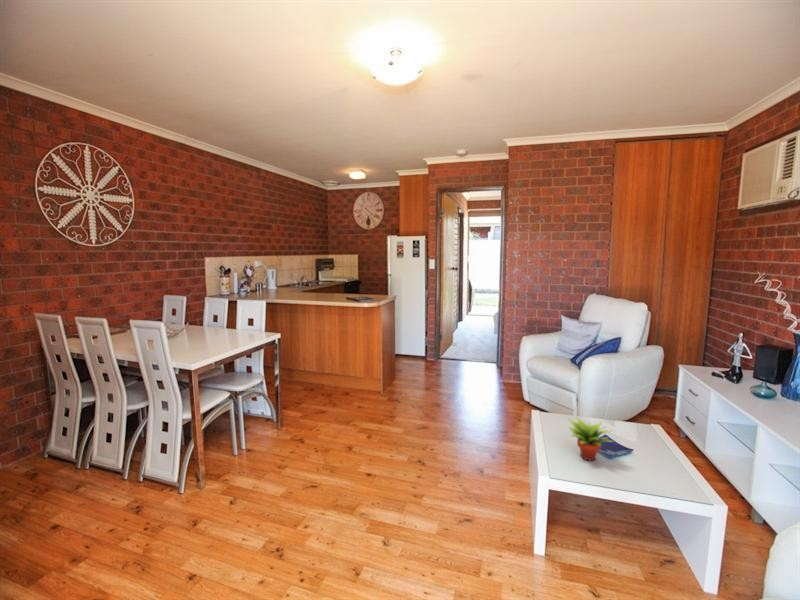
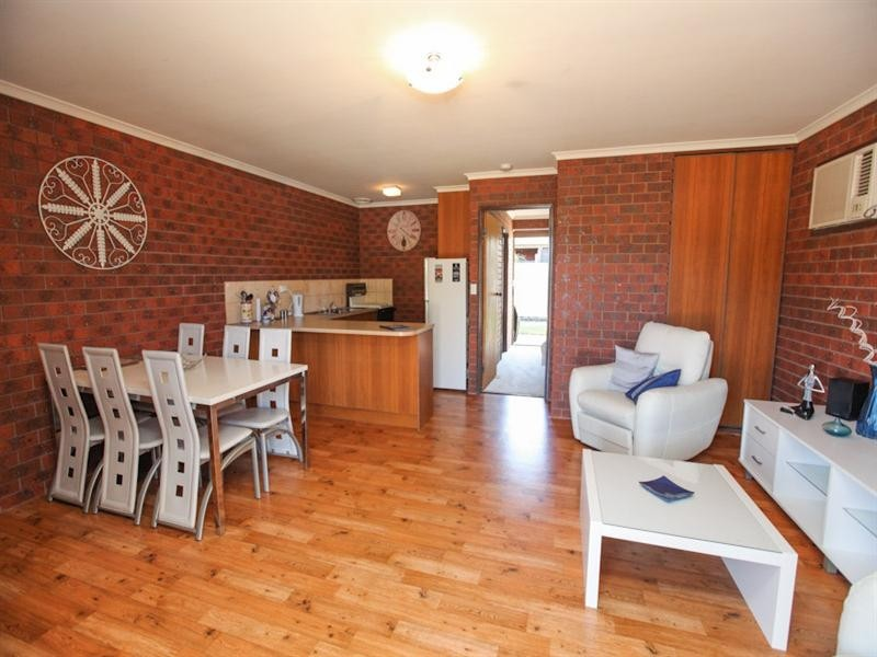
- succulent plant (587, 439)
